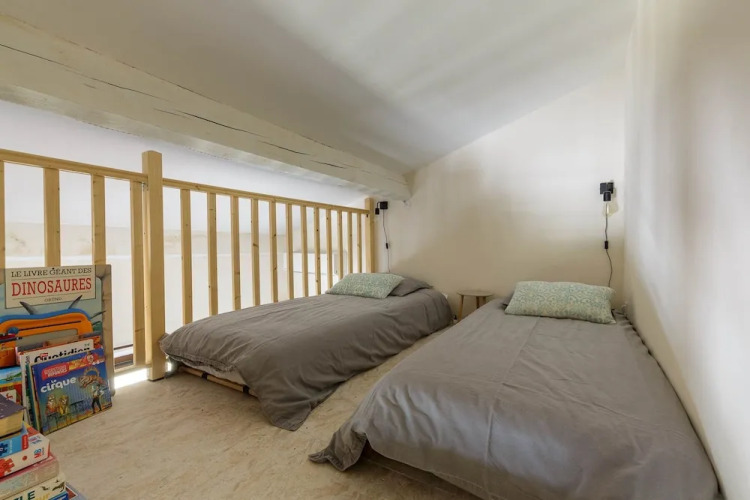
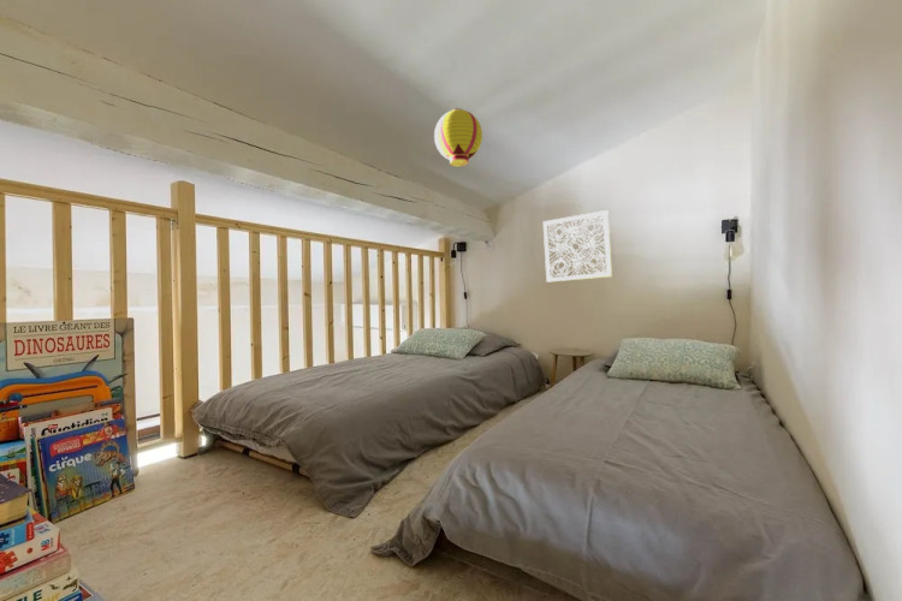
+ wall art (572, 248)
+ paper lantern (458, 136)
